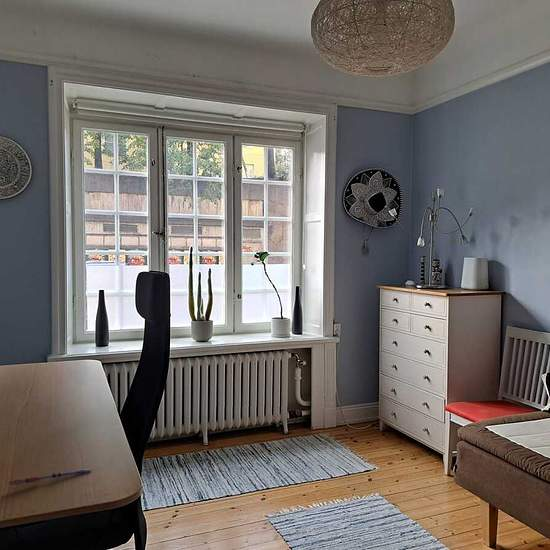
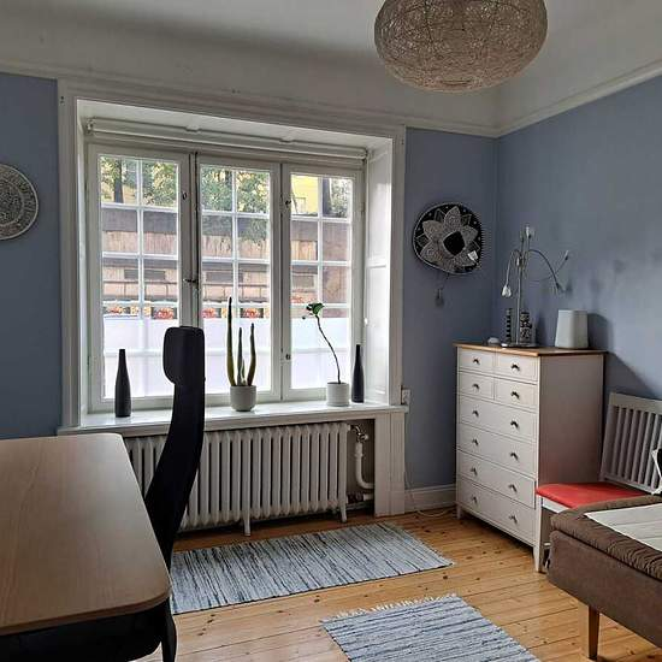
- pen (51, 475)
